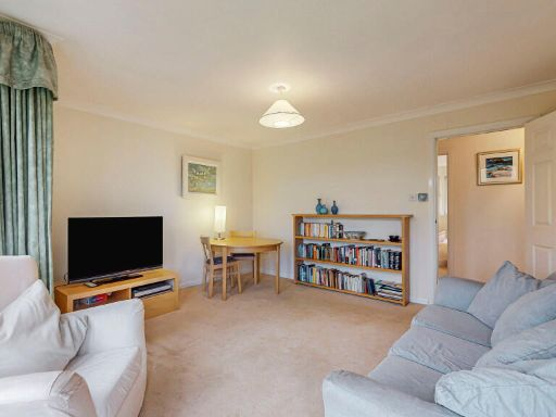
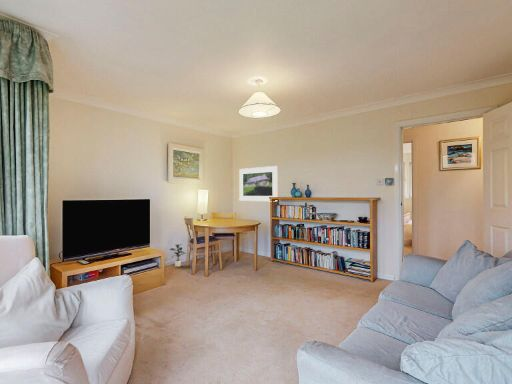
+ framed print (257, 184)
+ potted plant (178, 254)
